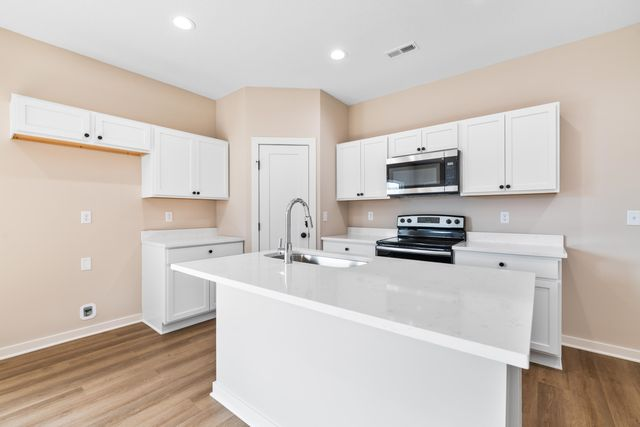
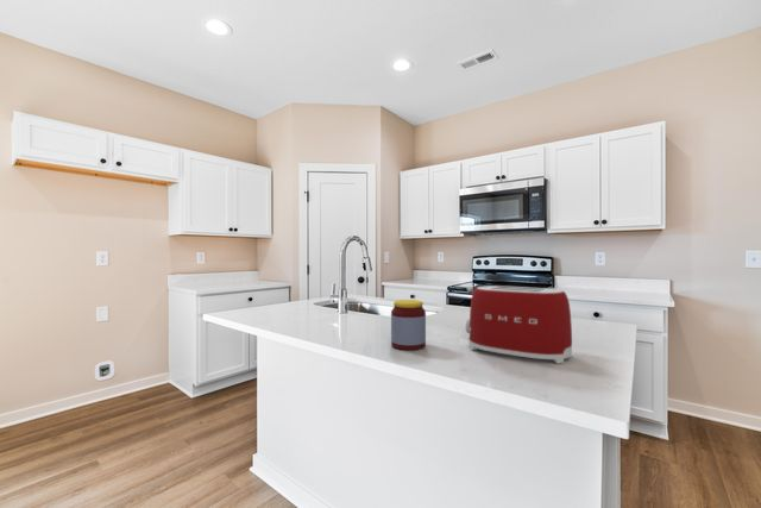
+ jar (408, 322)
+ toaster (515, 319)
